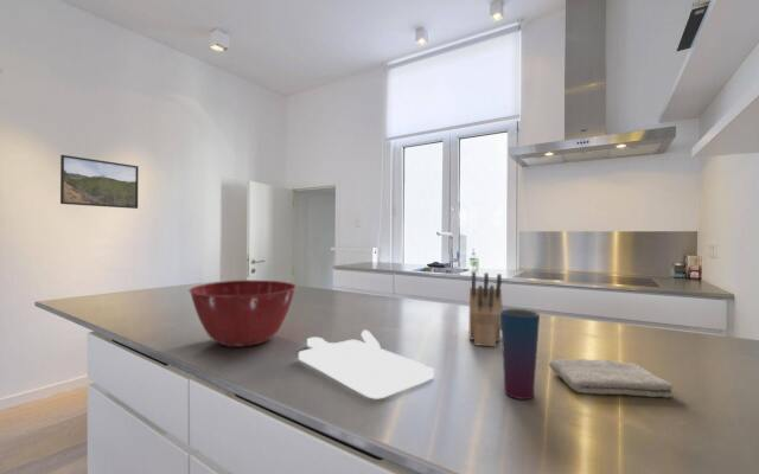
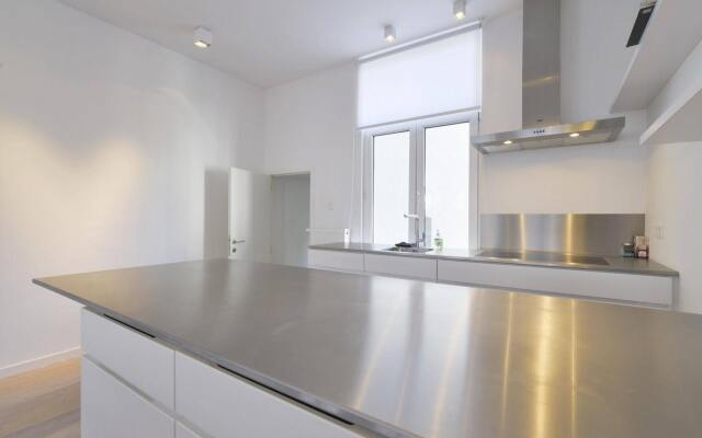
- cup (518, 352)
- knife block (484, 305)
- mixing bowl (244, 313)
- cutting board (356, 351)
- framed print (102, 184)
- washcloth (607, 376)
